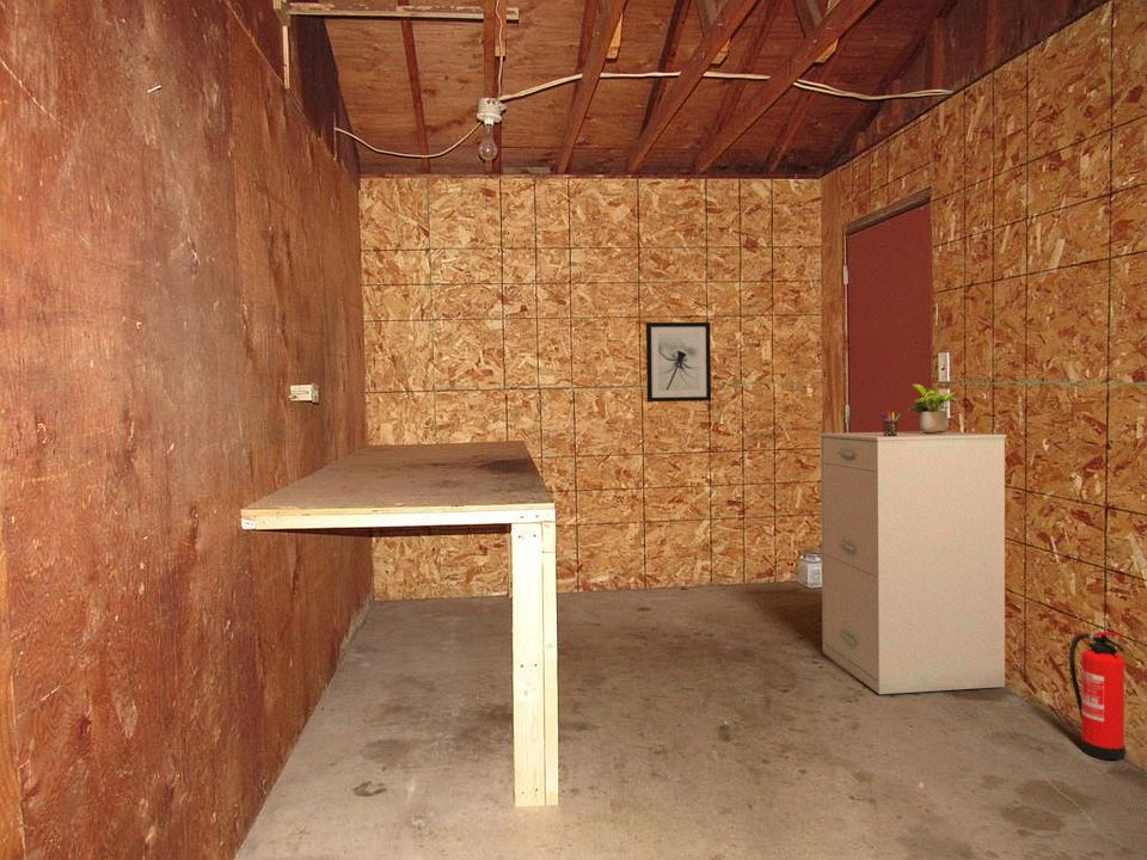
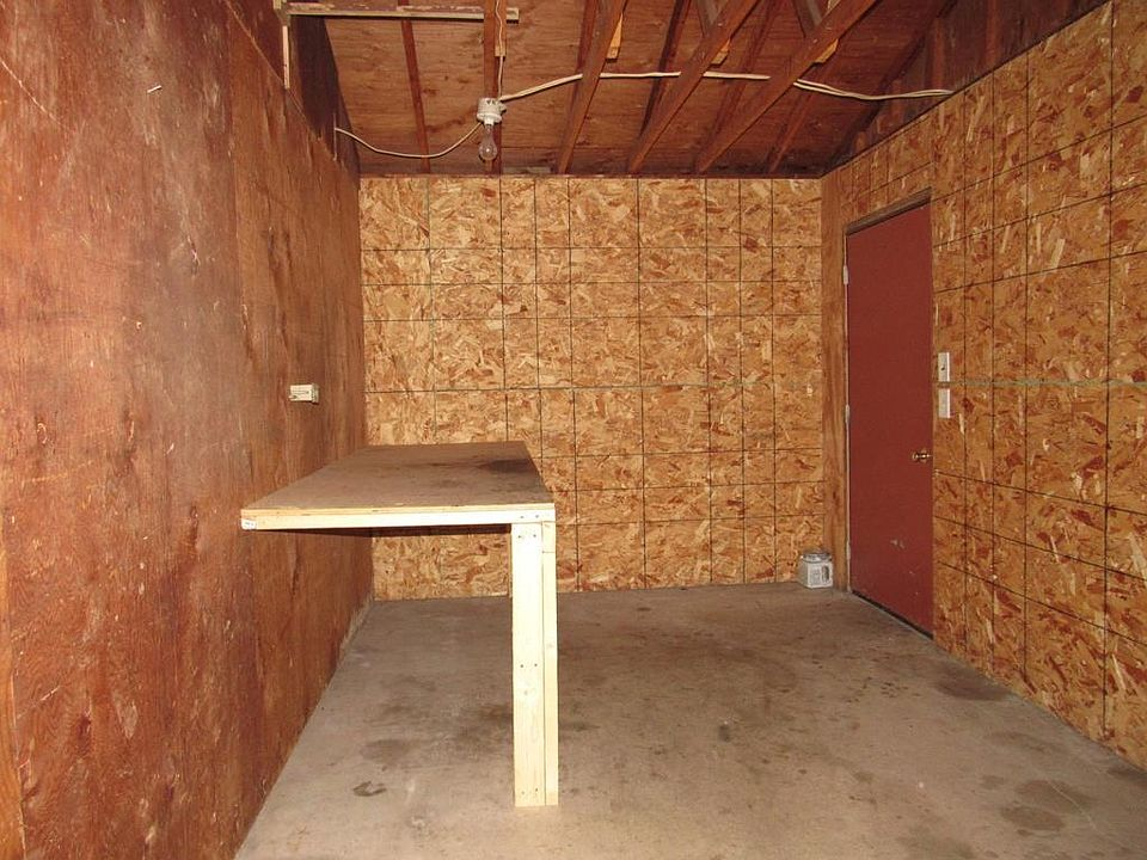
- filing cabinet (904, 552)
- wall art (679, 362)
- fire extinguisher (1094, 686)
- potted plant (931, 408)
- pen holder (891, 423)
